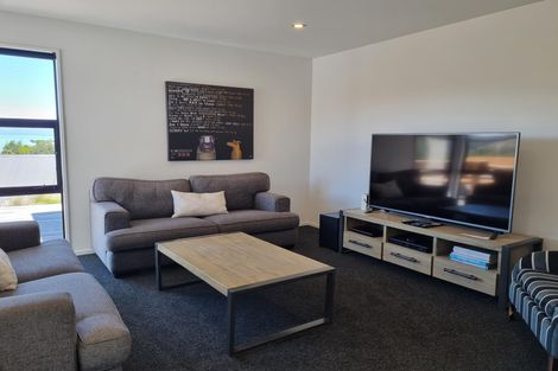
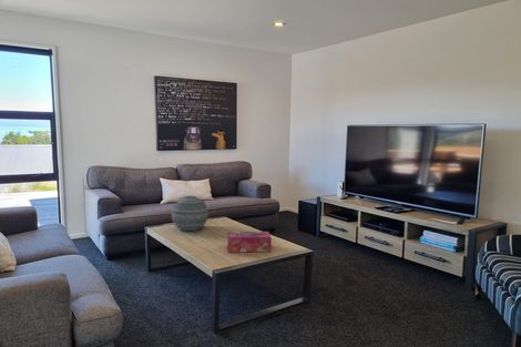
+ tissue box (248, 241)
+ decorative orb (190, 212)
